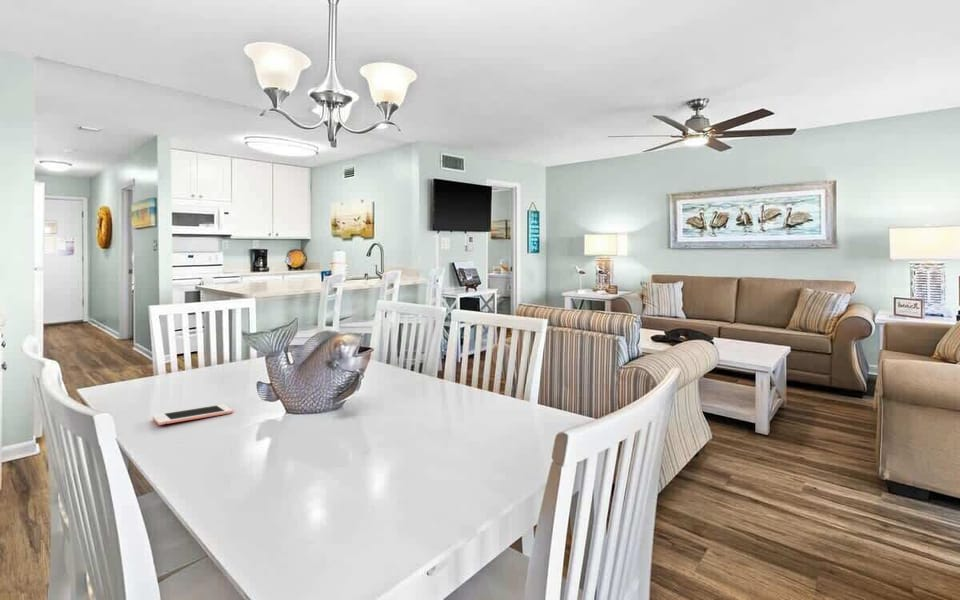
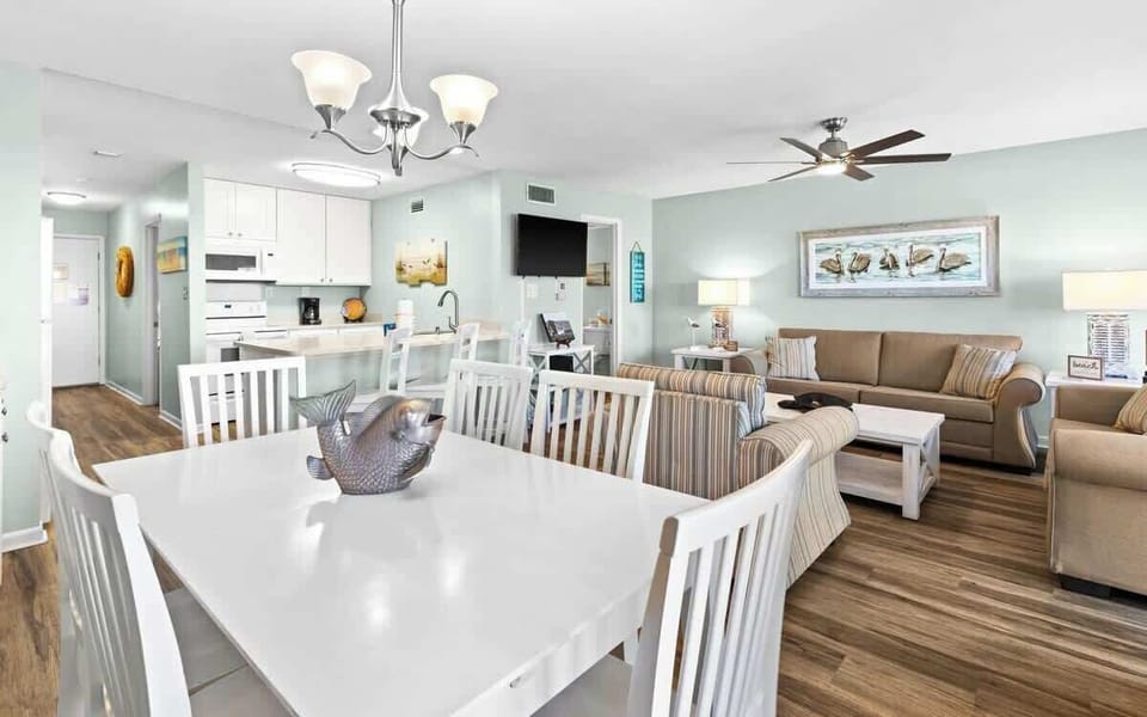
- cell phone (193, 414)
